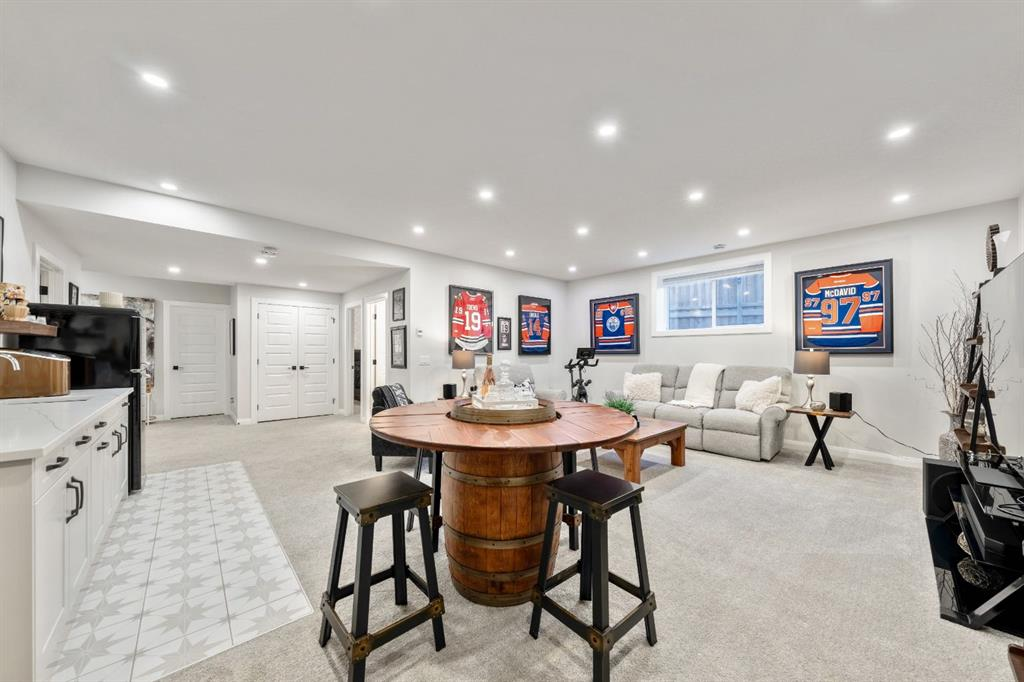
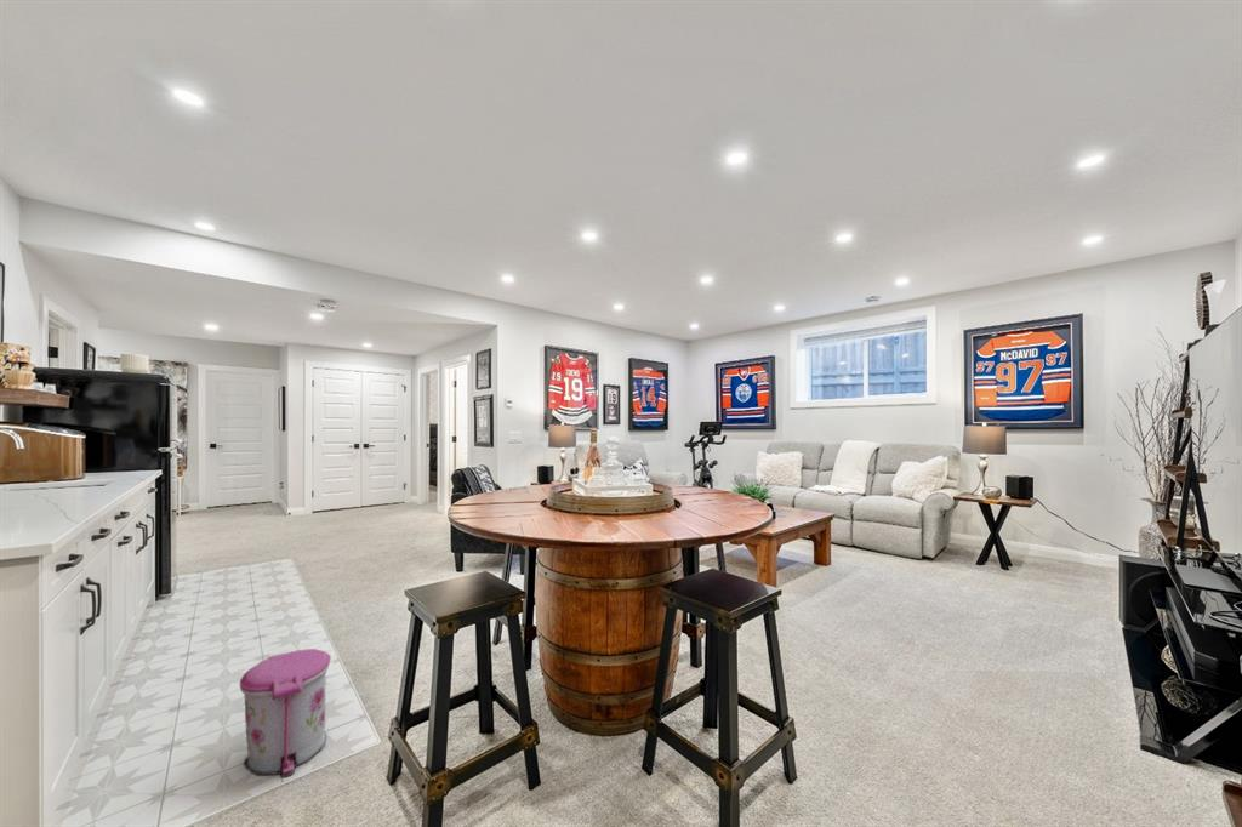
+ trash can (286, 706)
